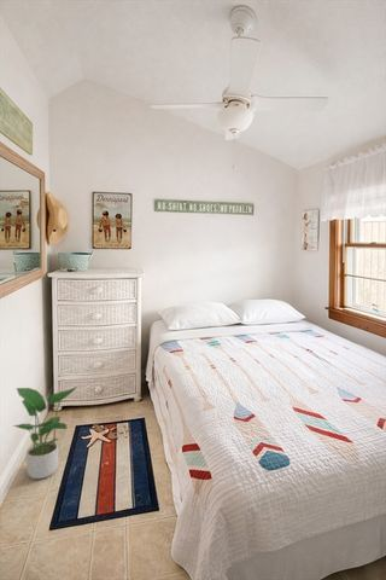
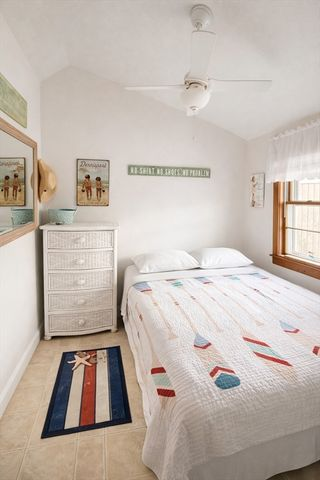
- potted plant (45, 431)
